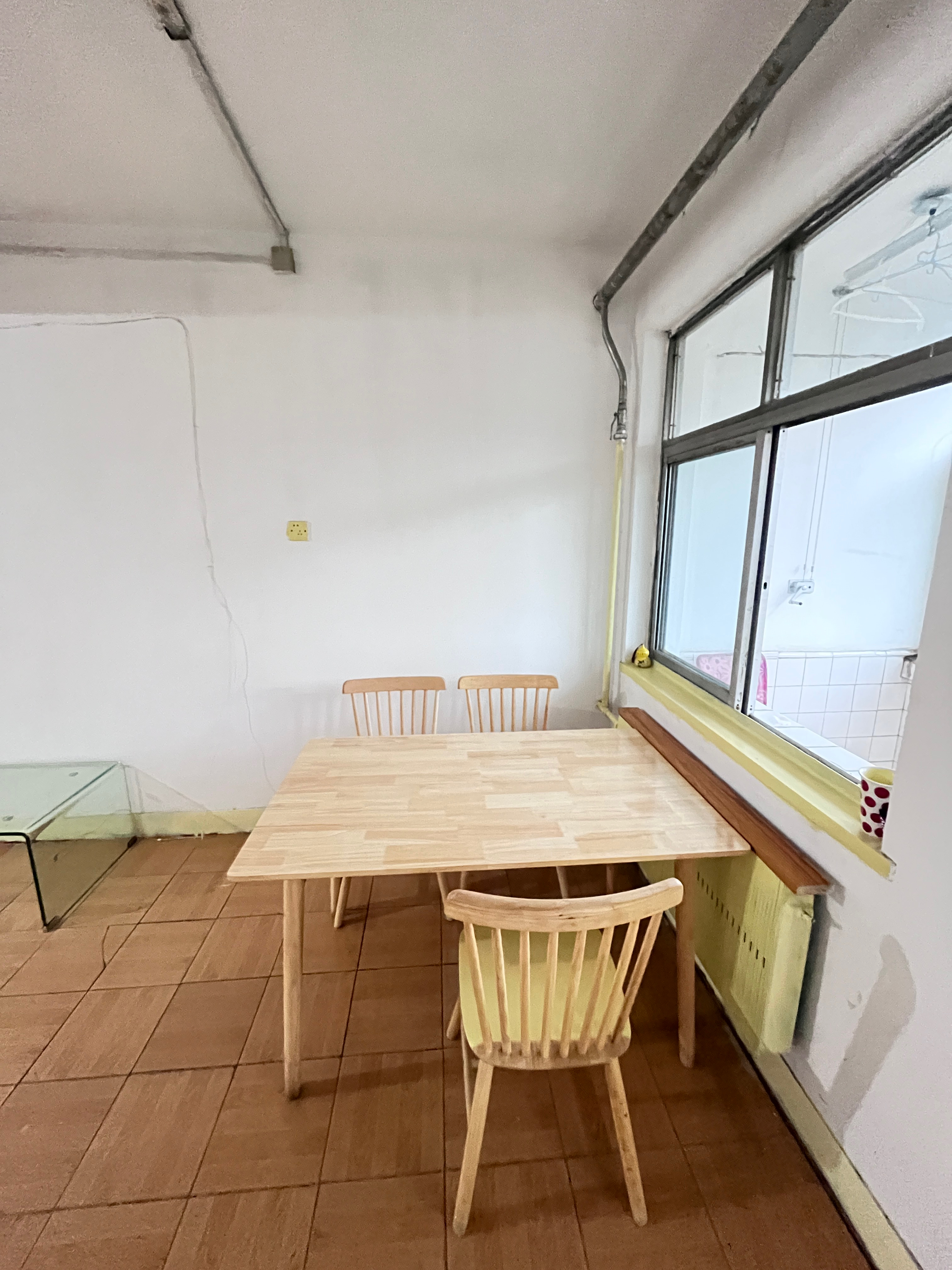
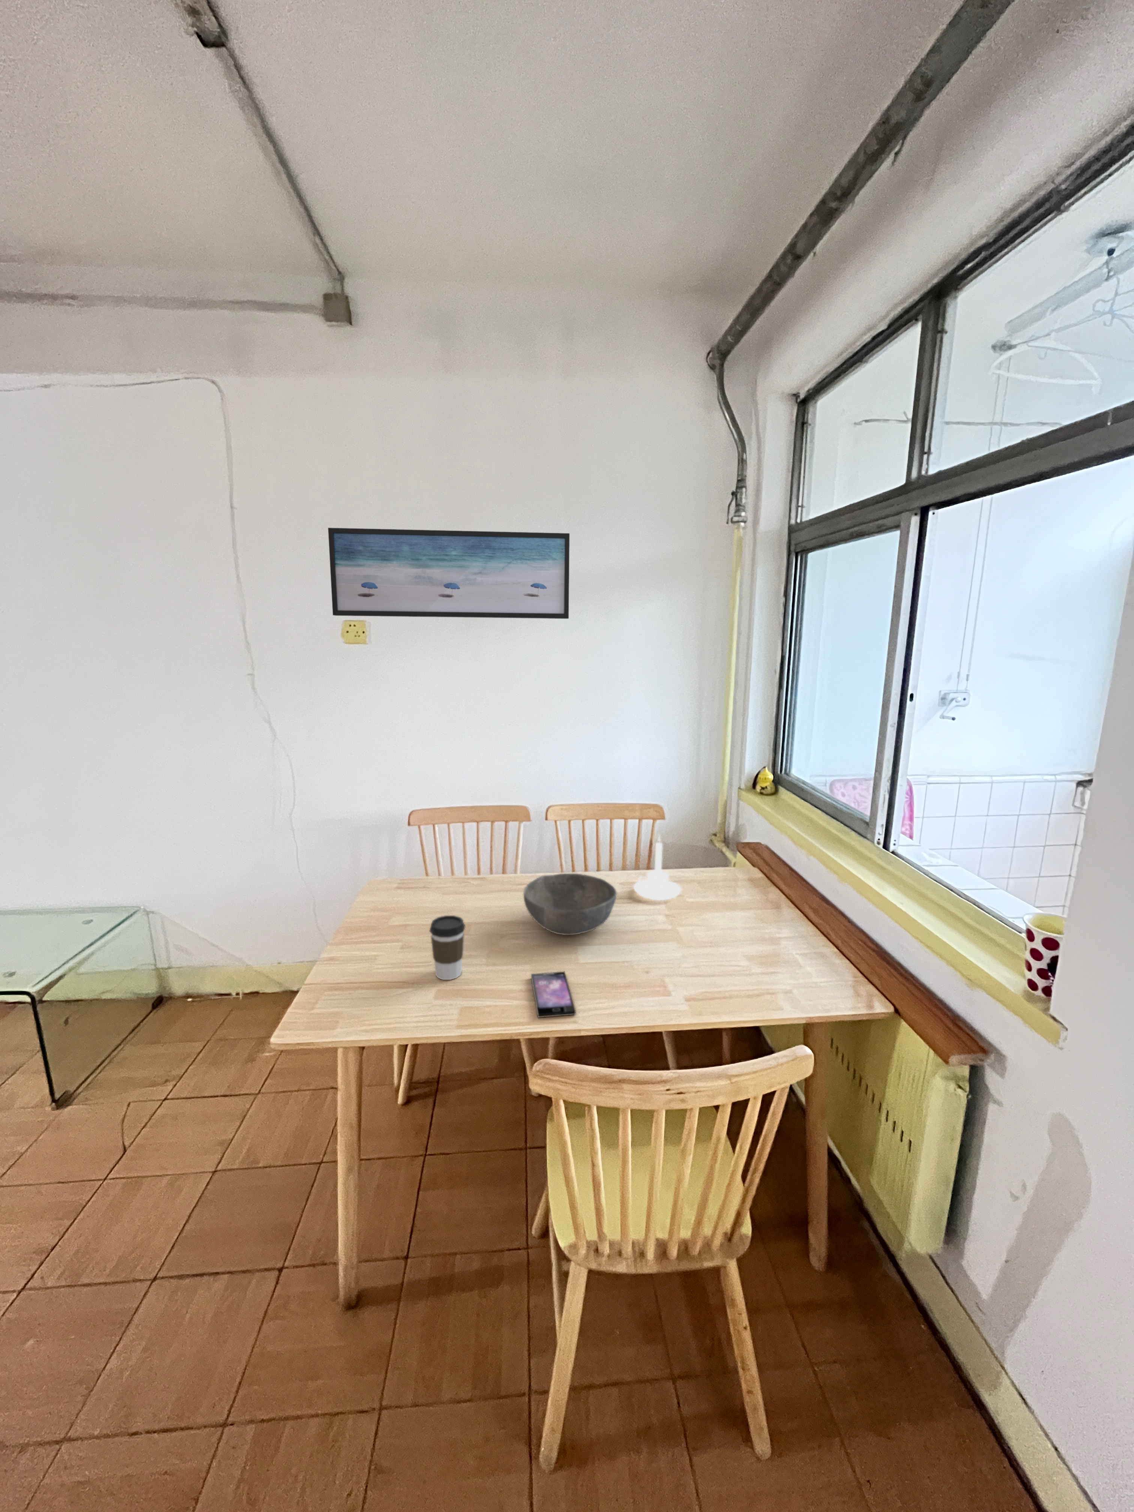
+ bowl (569, 908)
+ wall art (451, 575)
+ coffee cup (448, 948)
+ candle holder (658, 864)
+ smartphone (552, 993)
